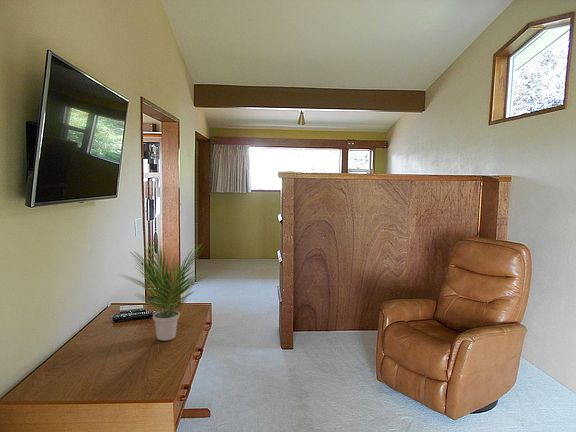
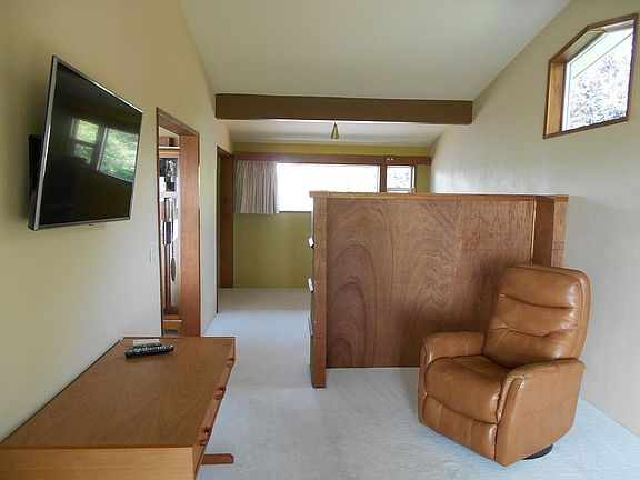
- potted plant (167, 291)
